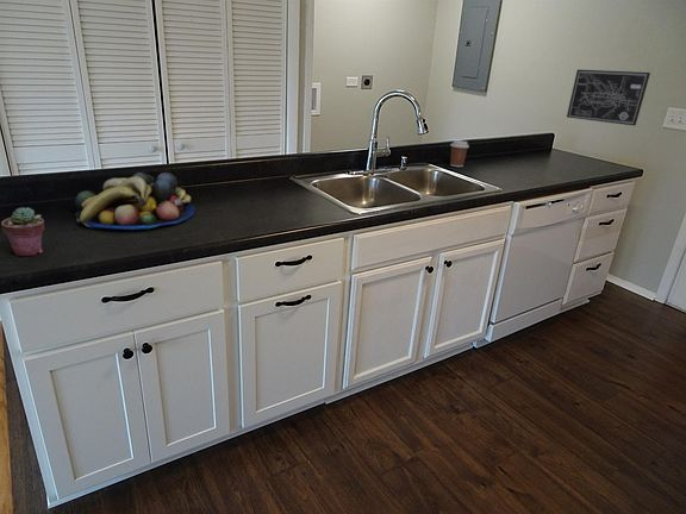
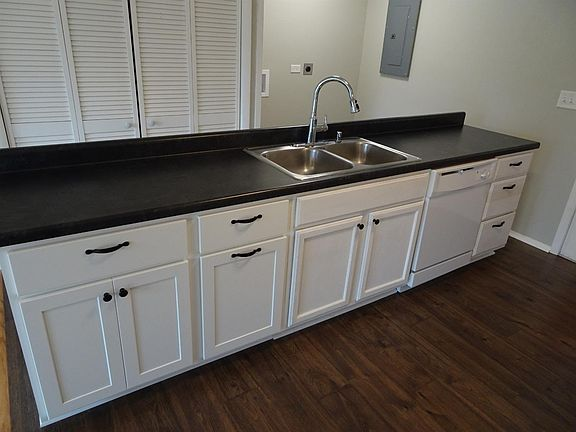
- wall art (605, 96)
- coffee cup (459, 153)
- fruit bowl (136, 194)
- potted succulent (24, 230)
